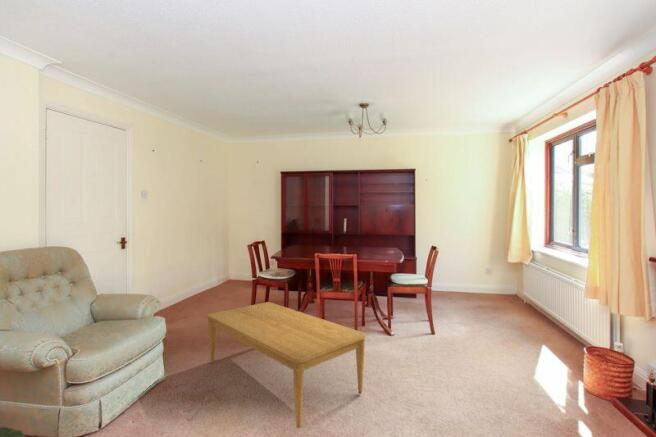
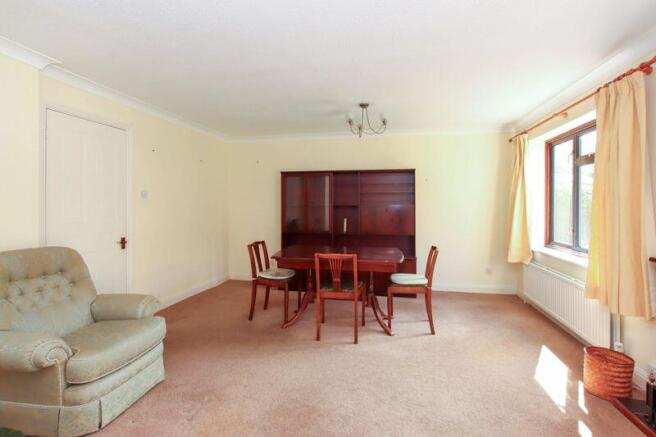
- coffee table (279, 350)
